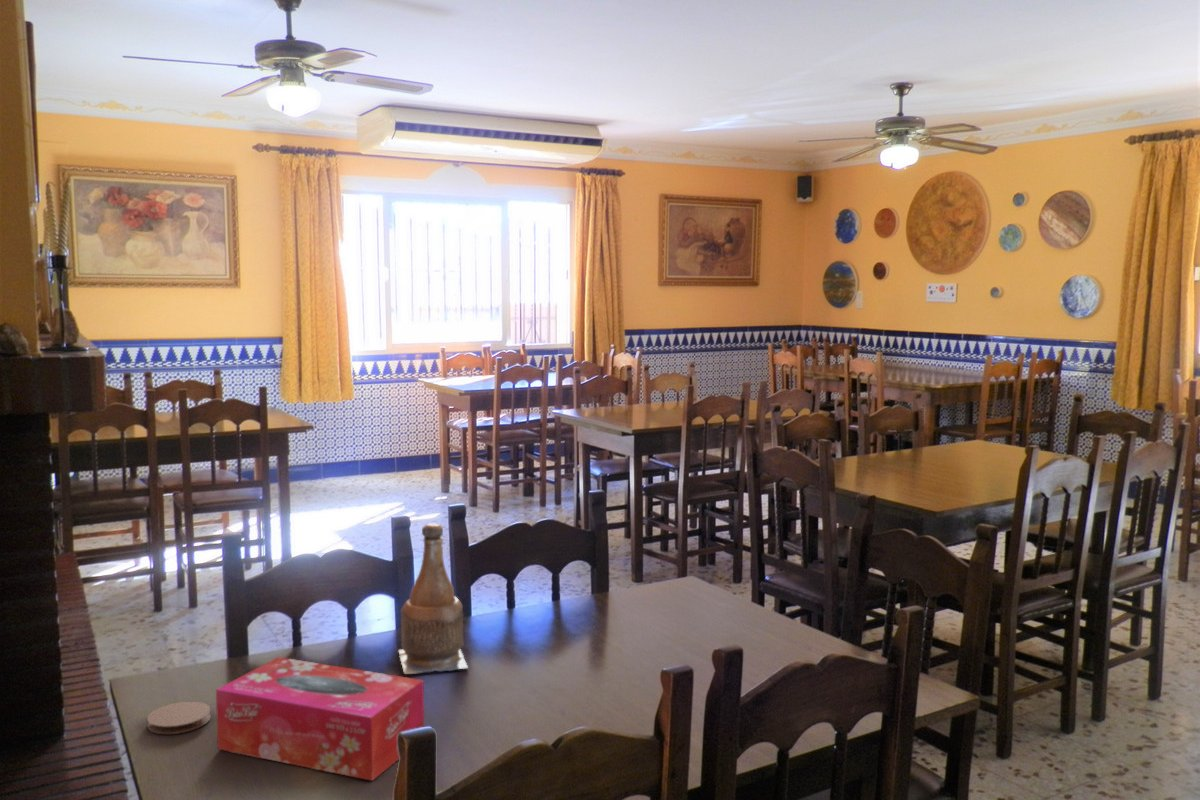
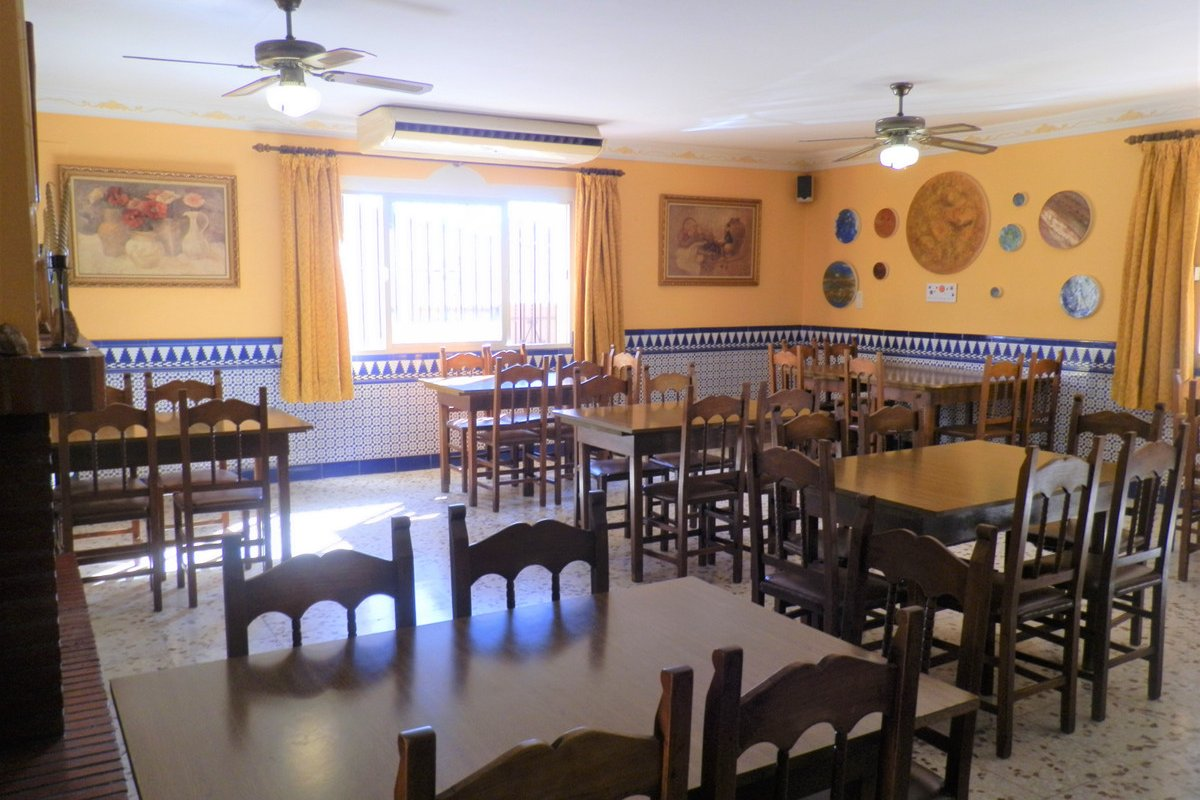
- coaster (179, 717)
- tissue box (321, 714)
- bottle (431, 592)
